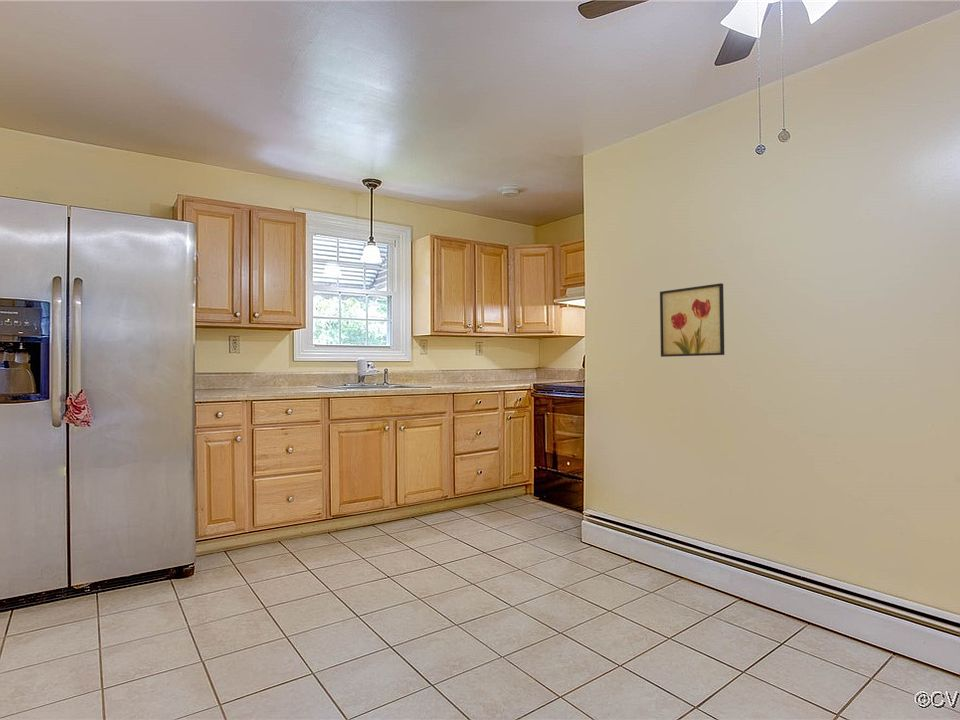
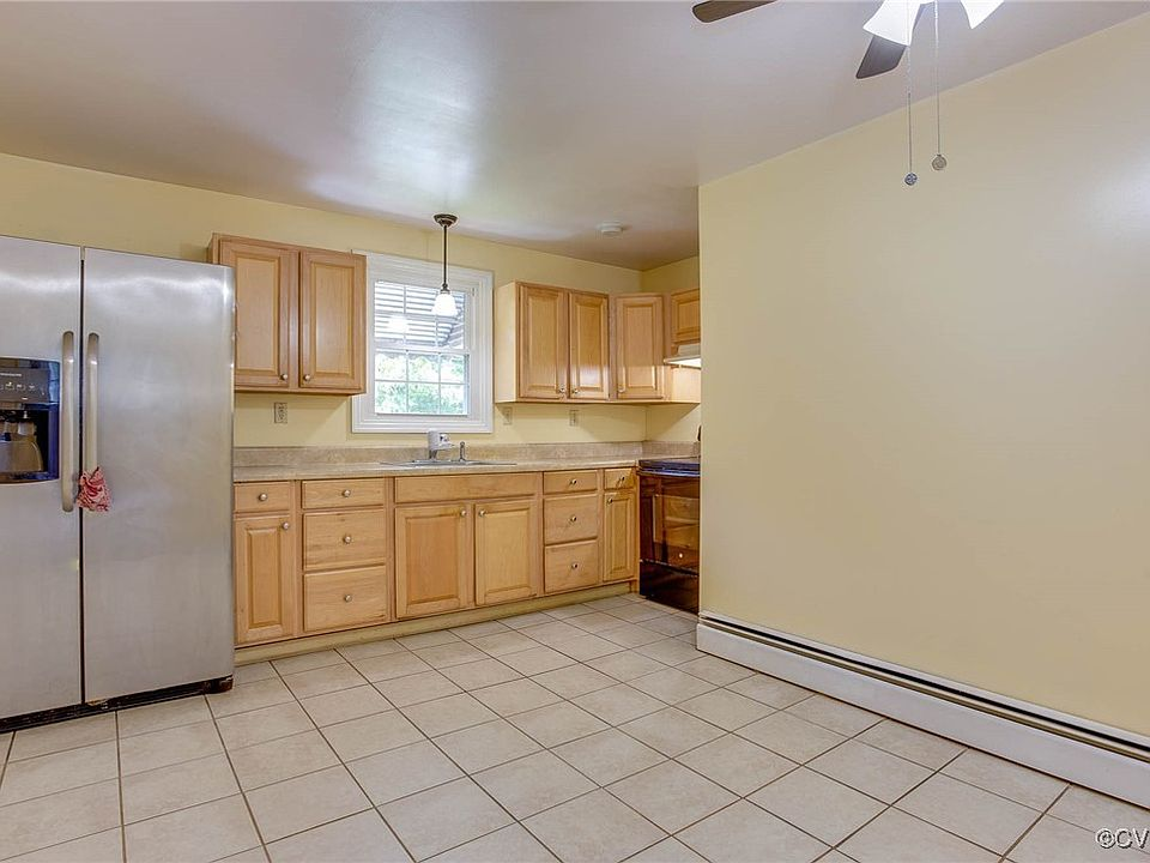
- wall art (691, 321)
